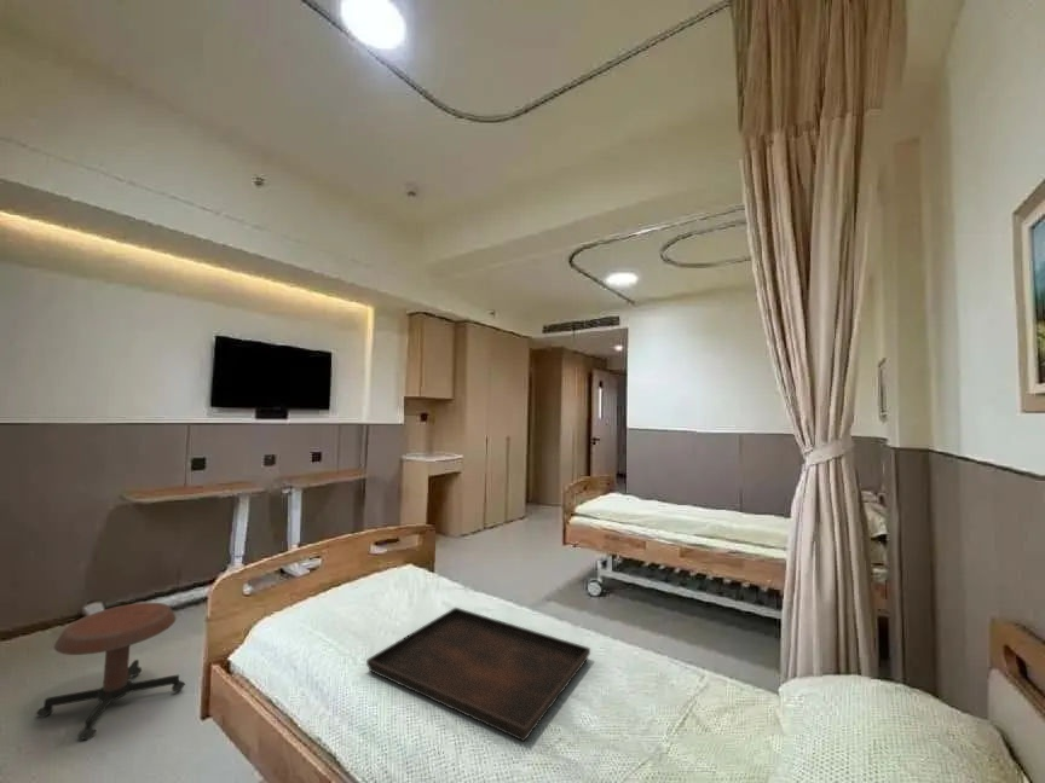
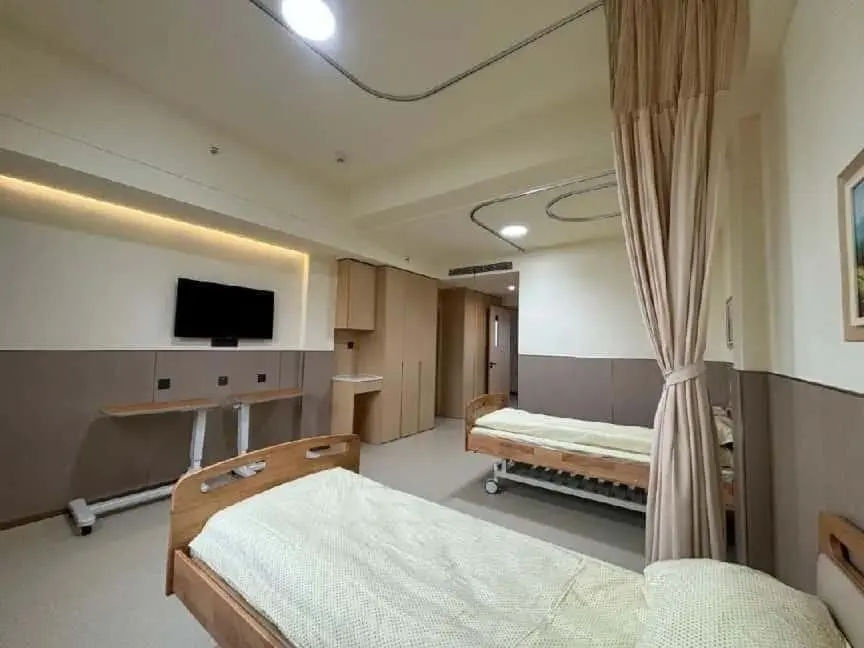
- serving tray (481, 659)
- stool (117, 660)
